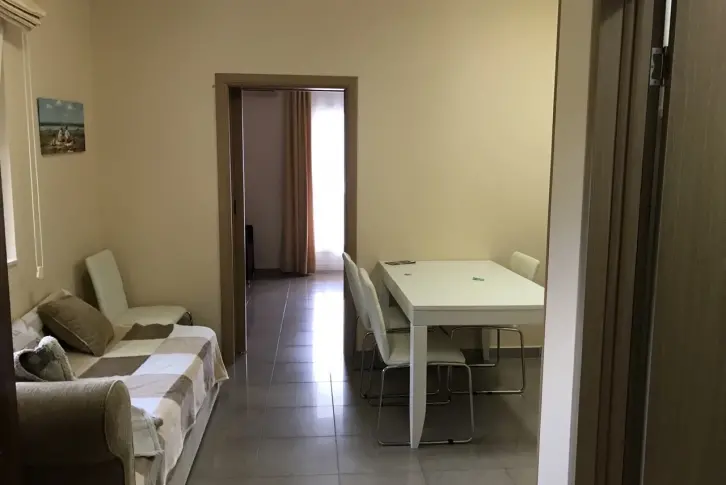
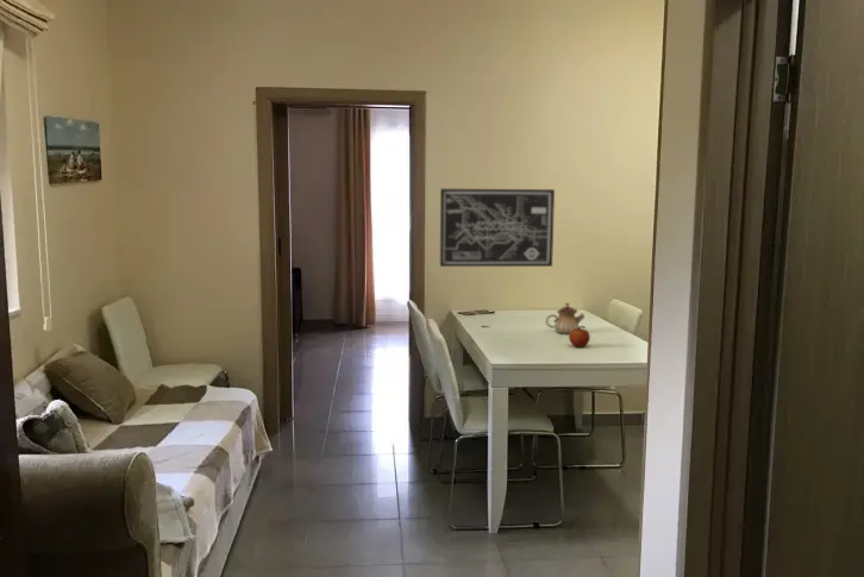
+ fruit (578, 335)
+ teapot (564, 316)
+ wall art (496, 227)
